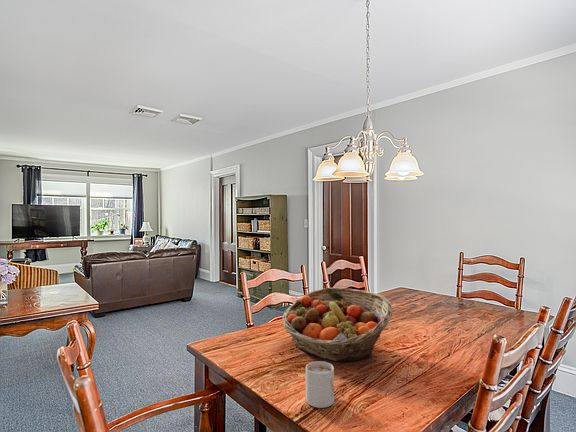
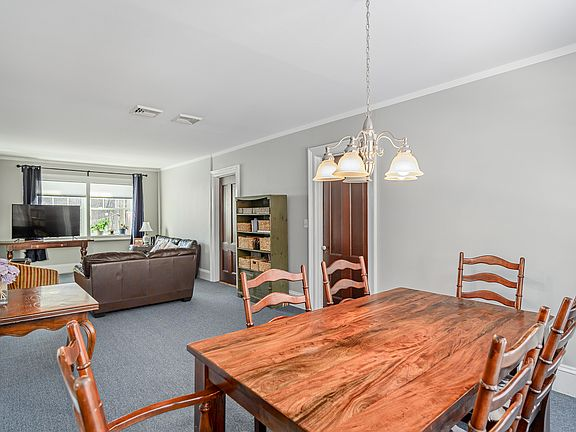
- mug (321, 380)
- fruit basket (335, 320)
